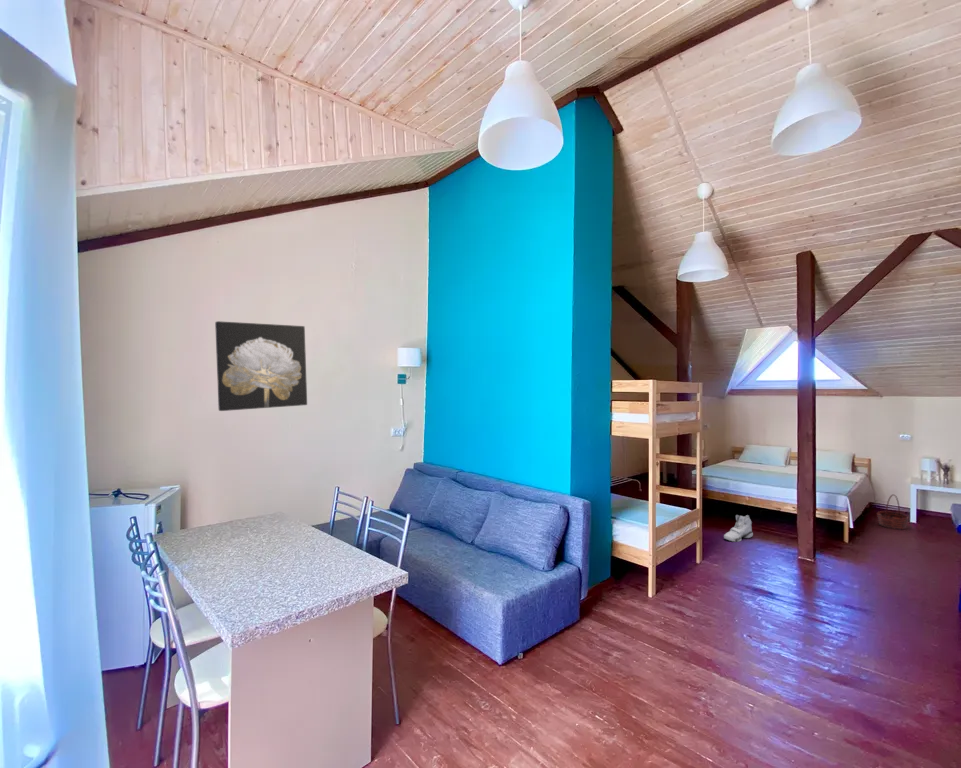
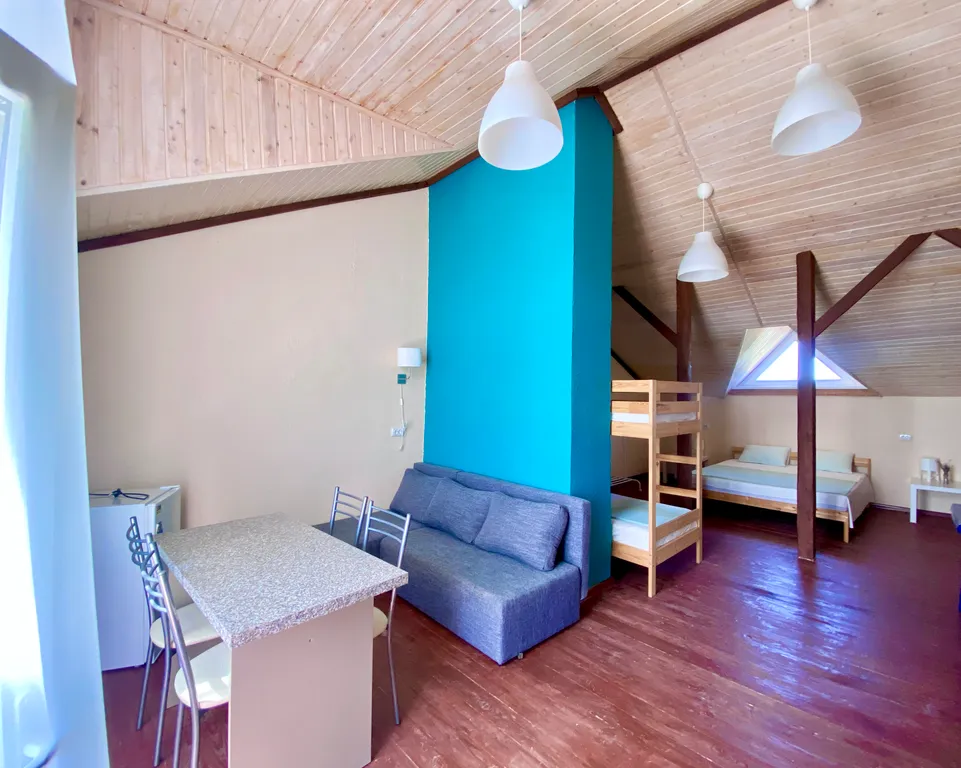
- sneaker (738, 527)
- wall art (264, 366)
- basket (892, 512)
